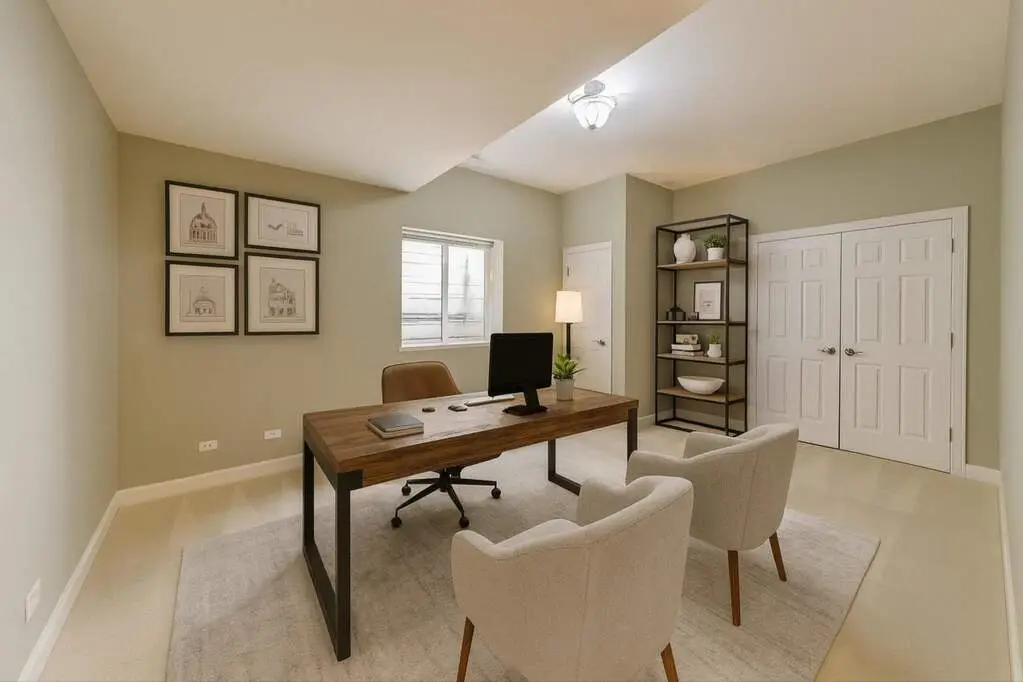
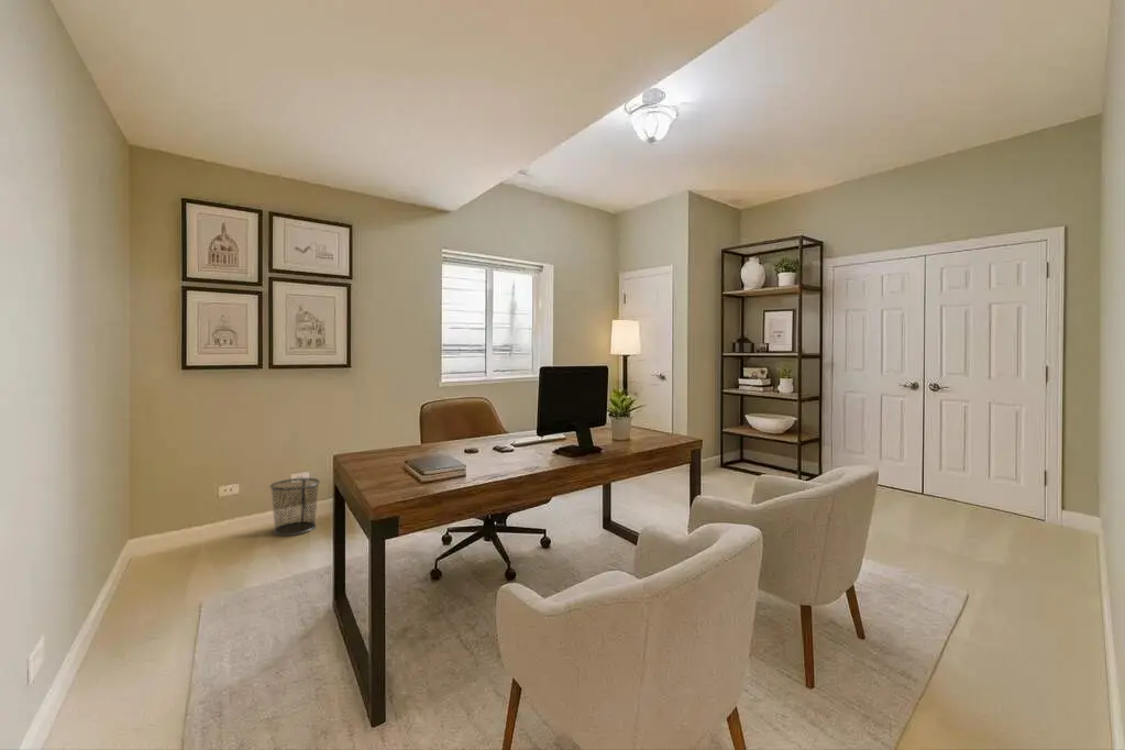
+ waste bin (295, 506)
